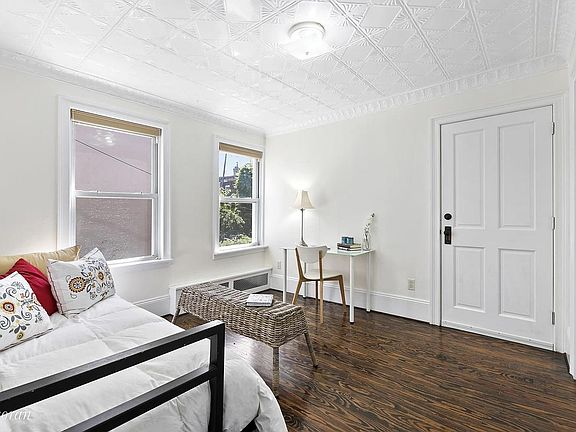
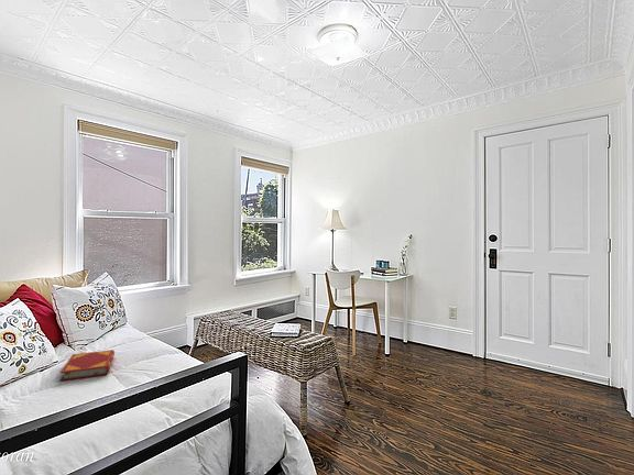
+ hardback book (89, 363)
